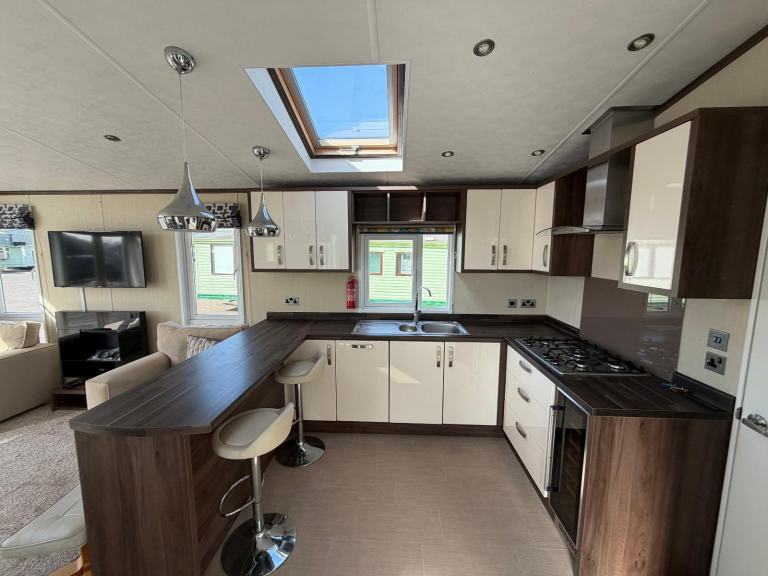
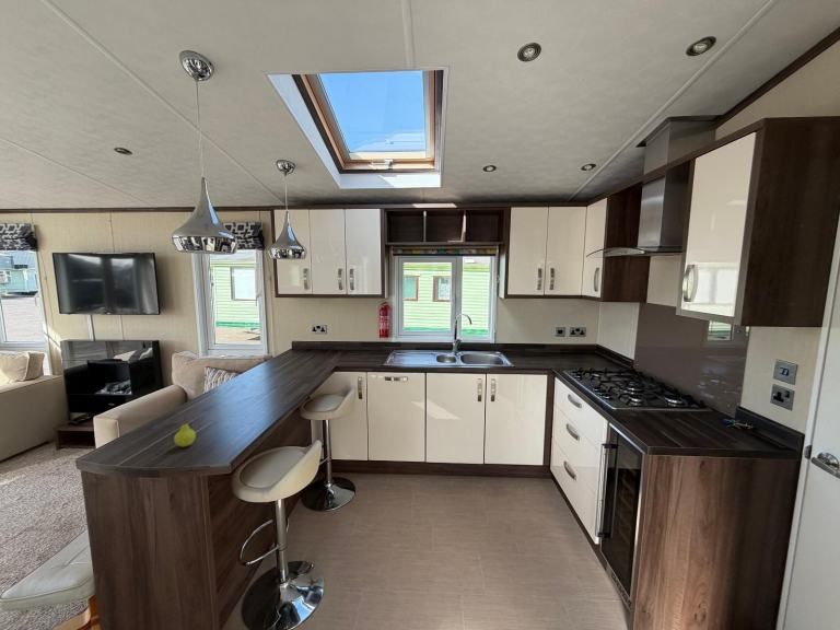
+ fruit (184, 431)
